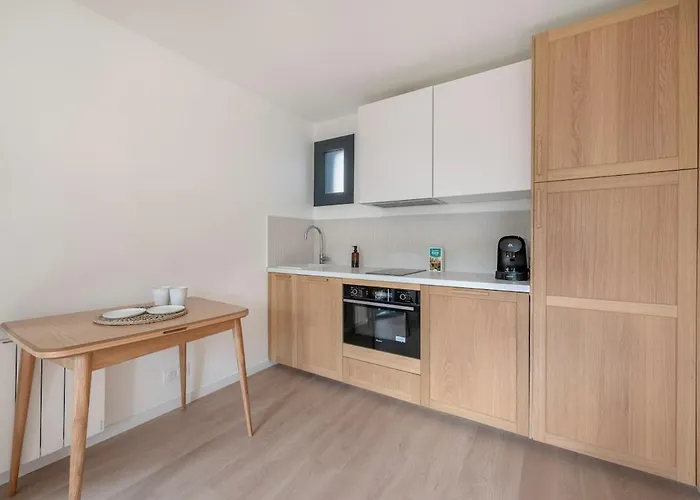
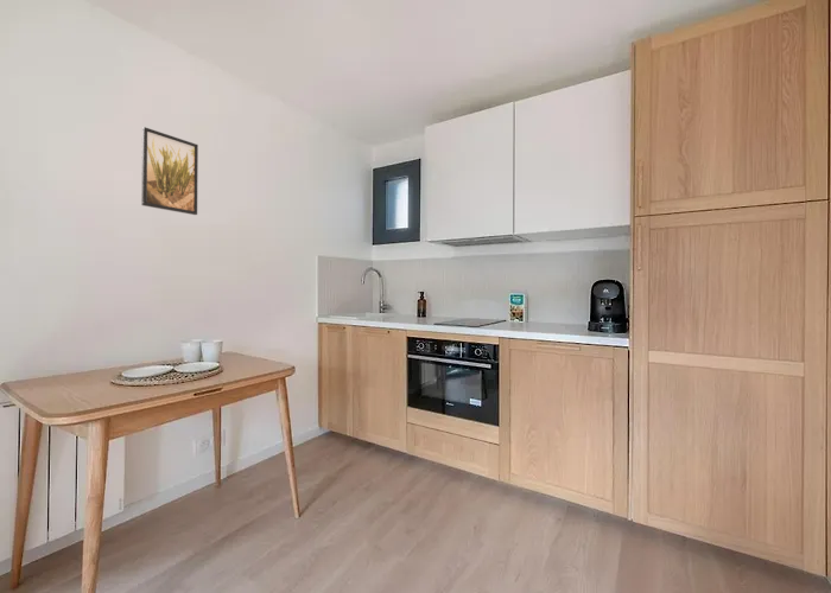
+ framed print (171, 173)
